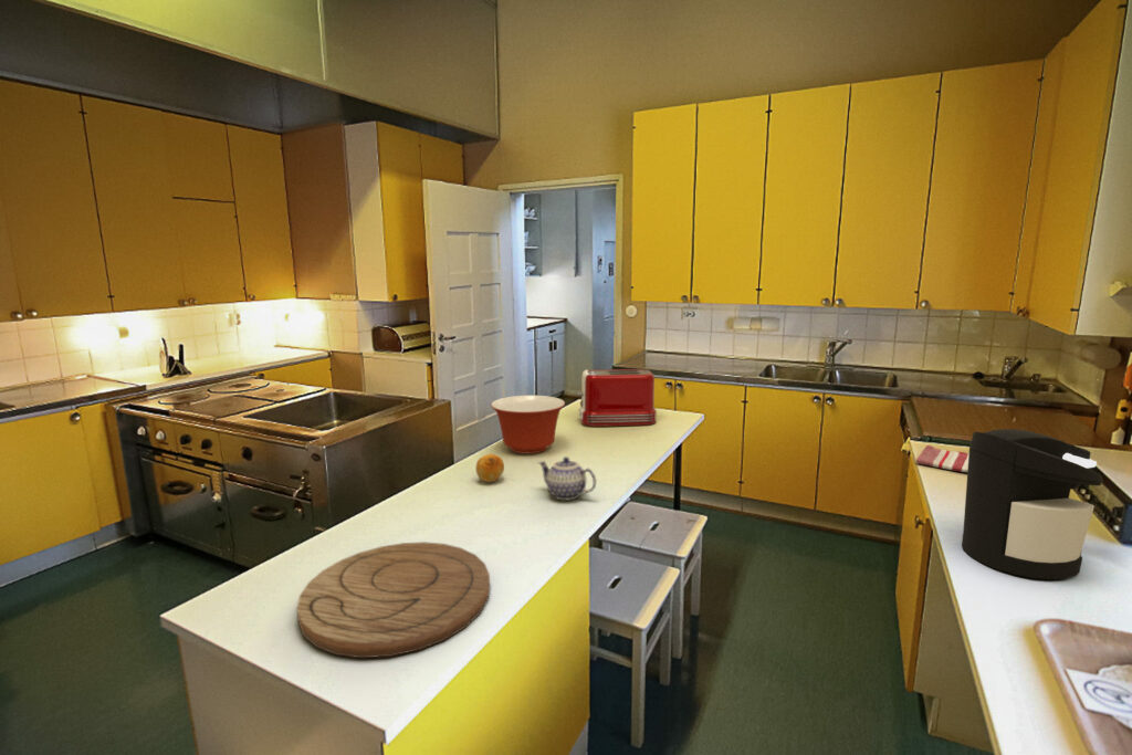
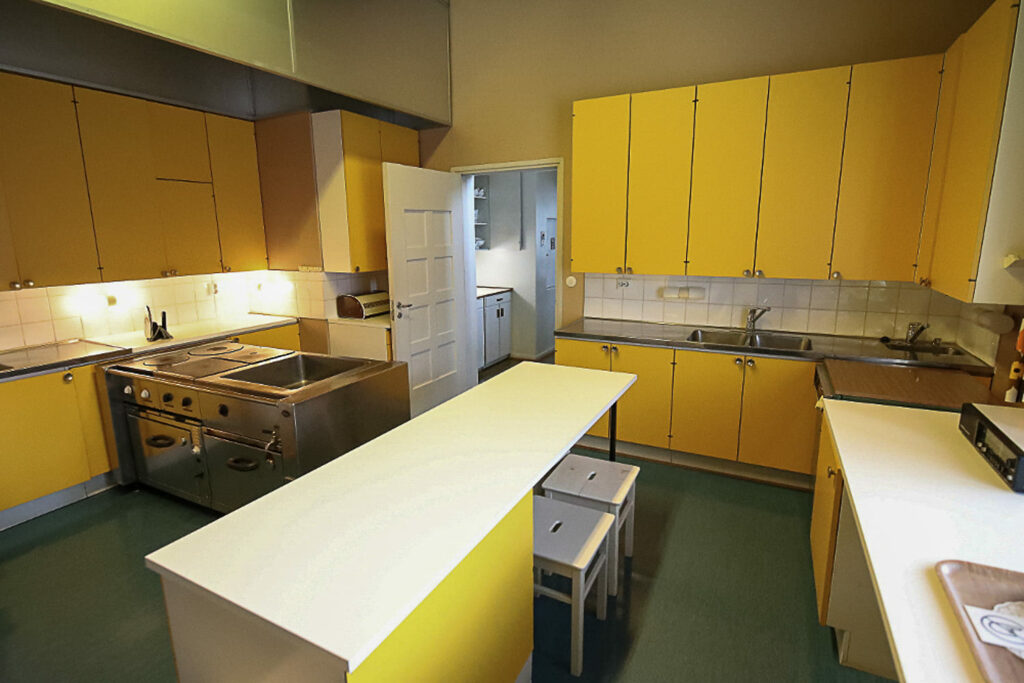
- fruit (490, 466)
- dish towel (964, 461)
- toaster (617, 396)
- mixing bowl (528, 426)
- cutting board (398, 590)
- coffee maker (1031, 493)
- teapot (566, 476)
